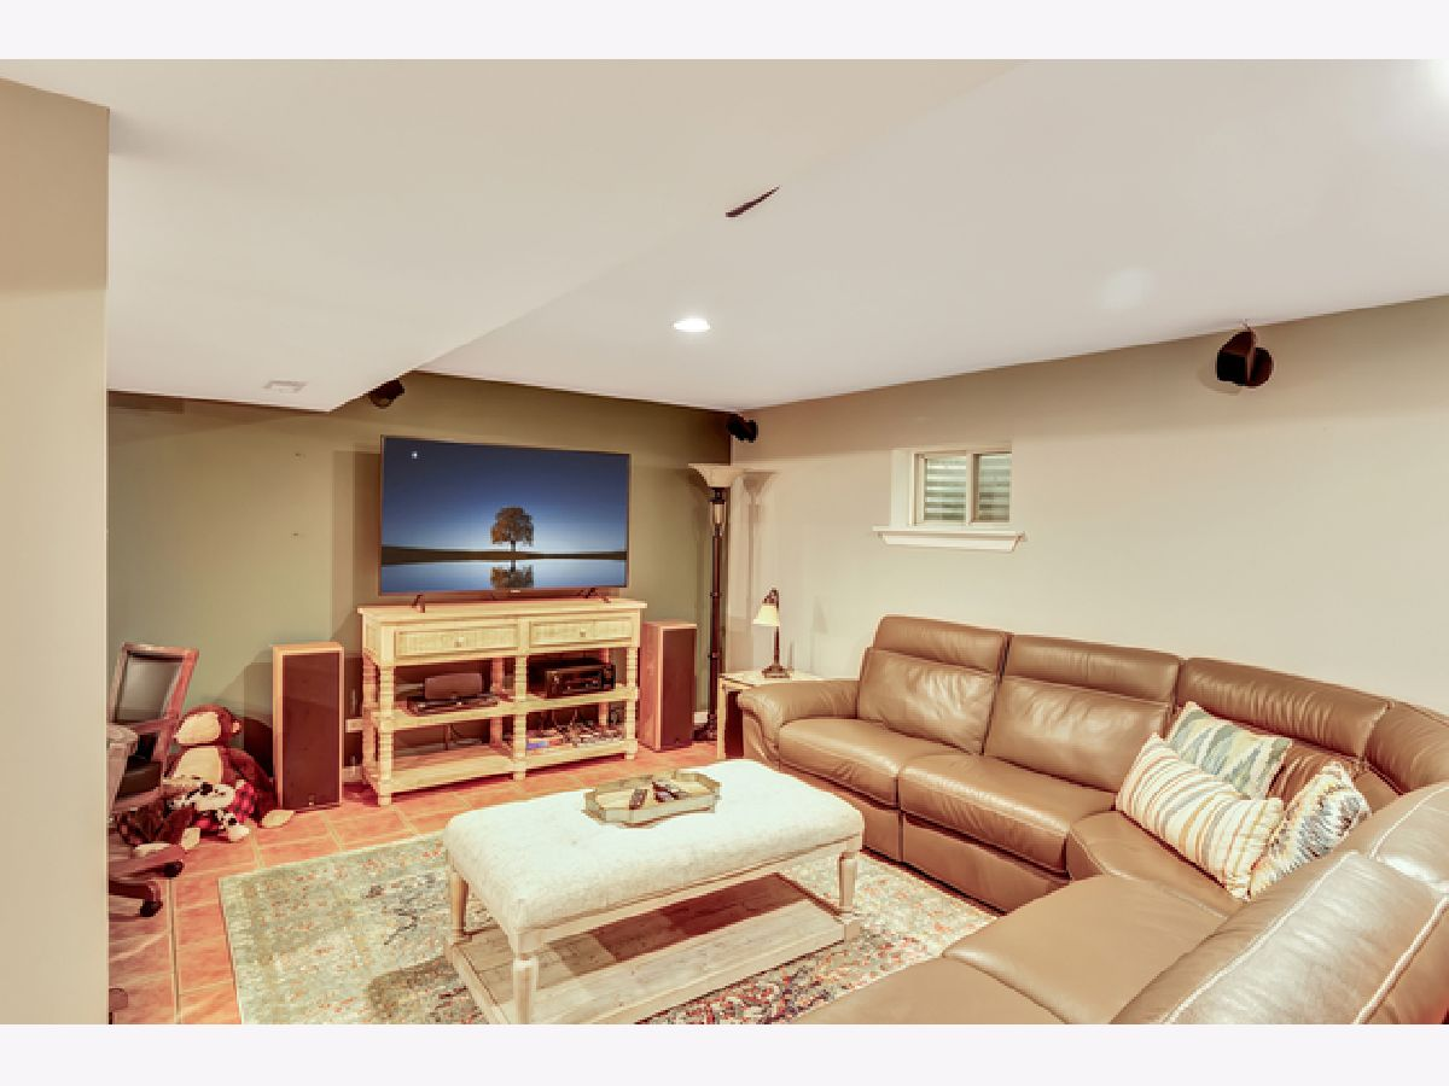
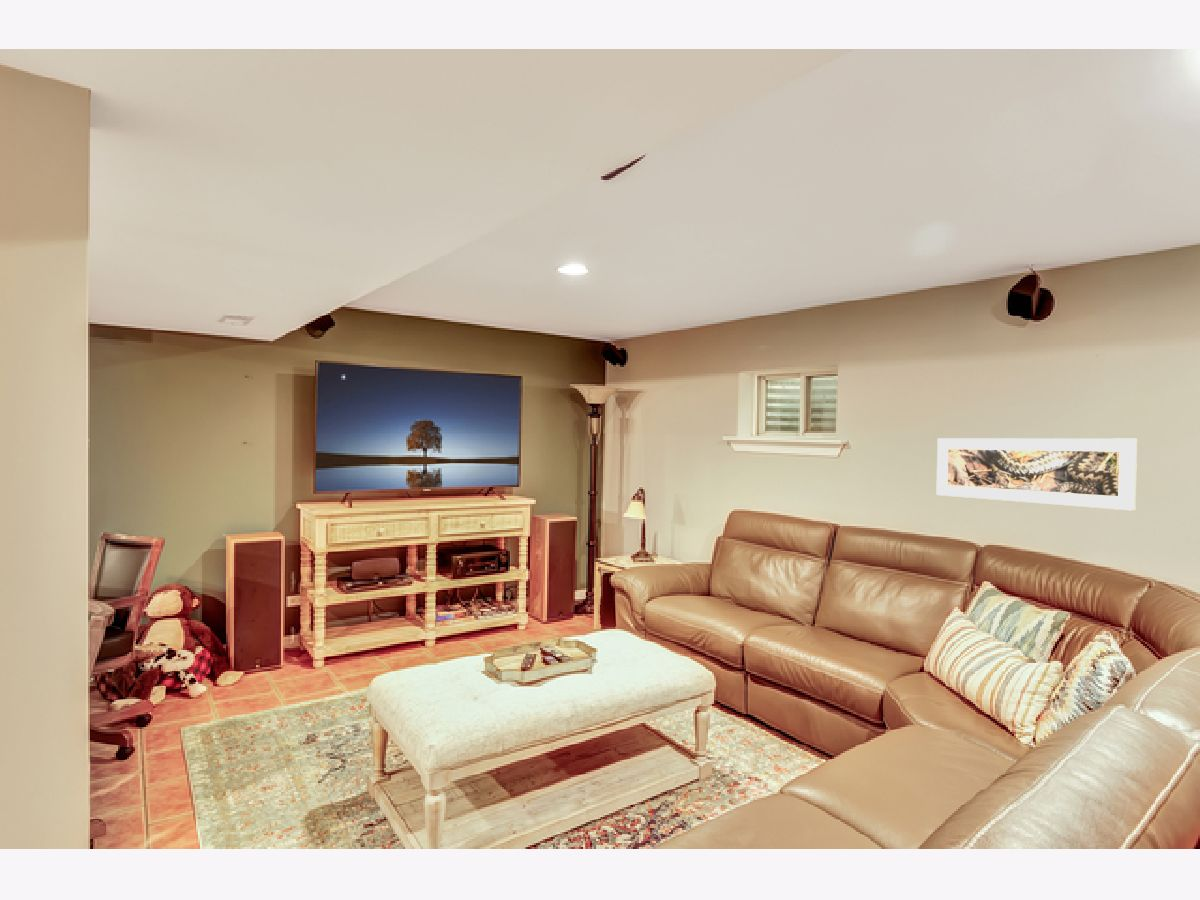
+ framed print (1024, 470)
